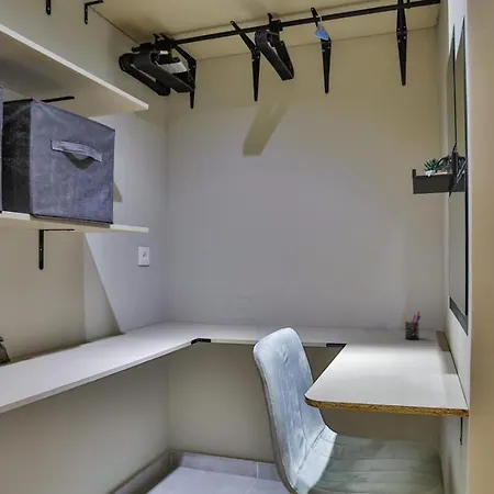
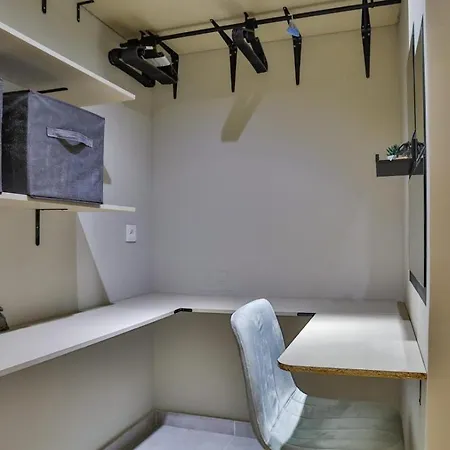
- pen holder (413, 324)
